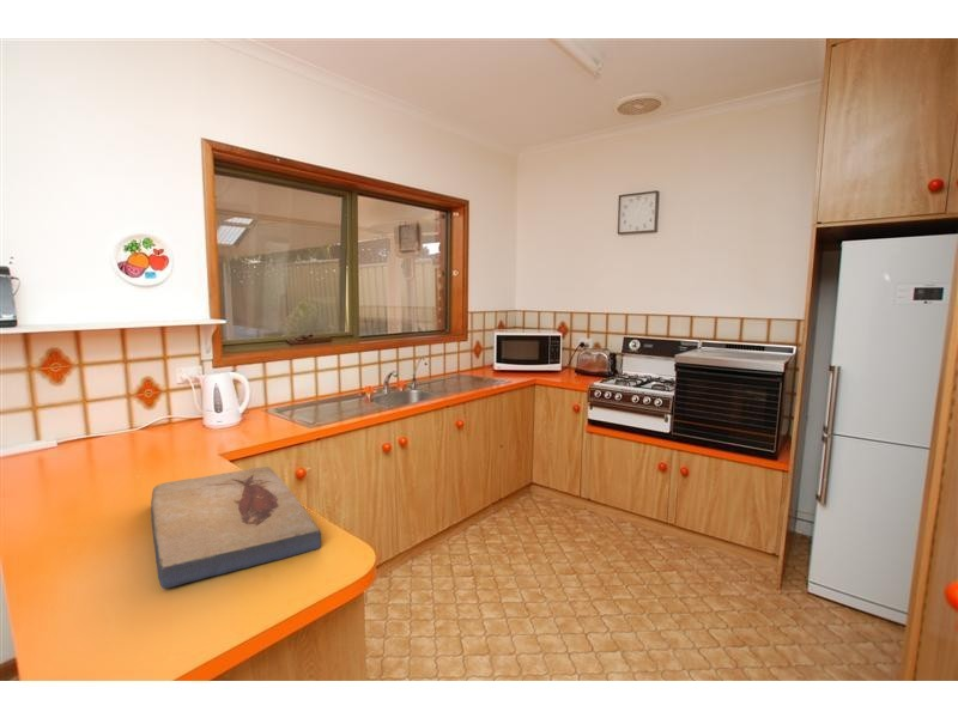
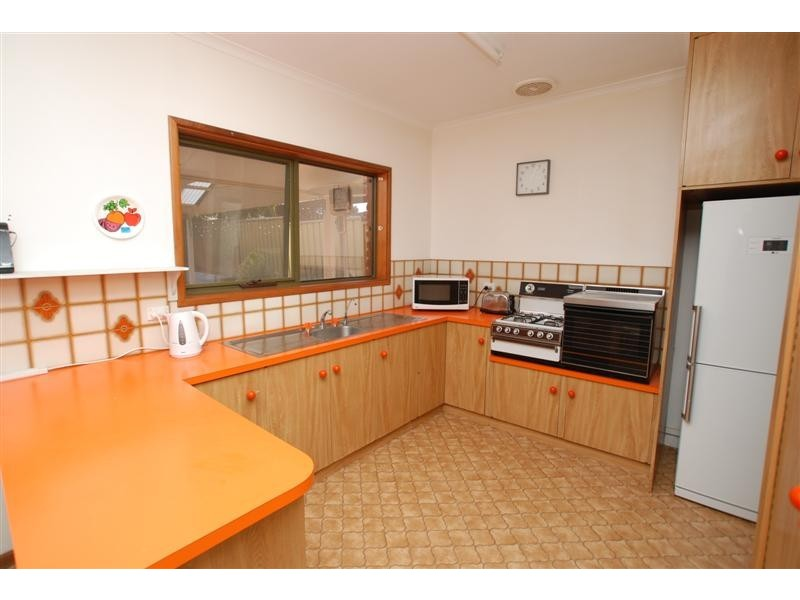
- fish fossil (229, 512)
